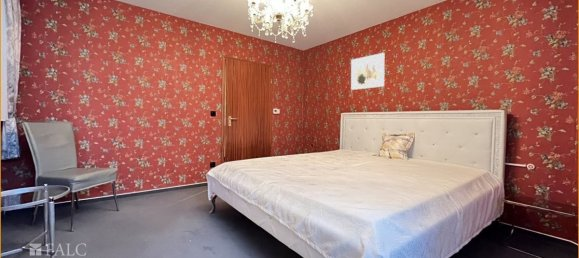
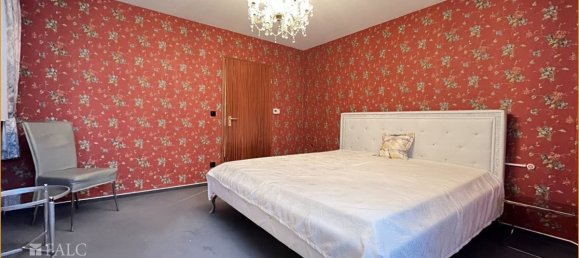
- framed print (366, 72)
